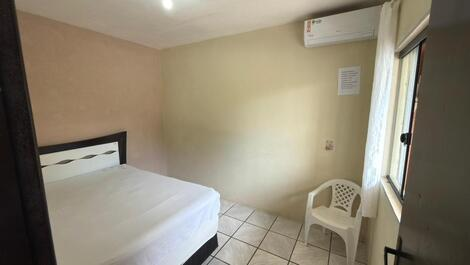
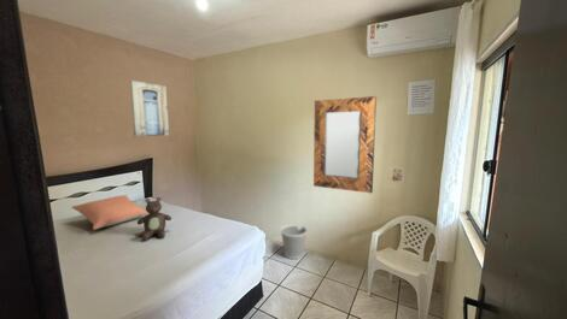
+ teddy bear (153, 217)
+ wall art (151, 110)
+ pillow (111, 209)
+ wastebasket (293, 242)
+ home mirror (341, 144)
